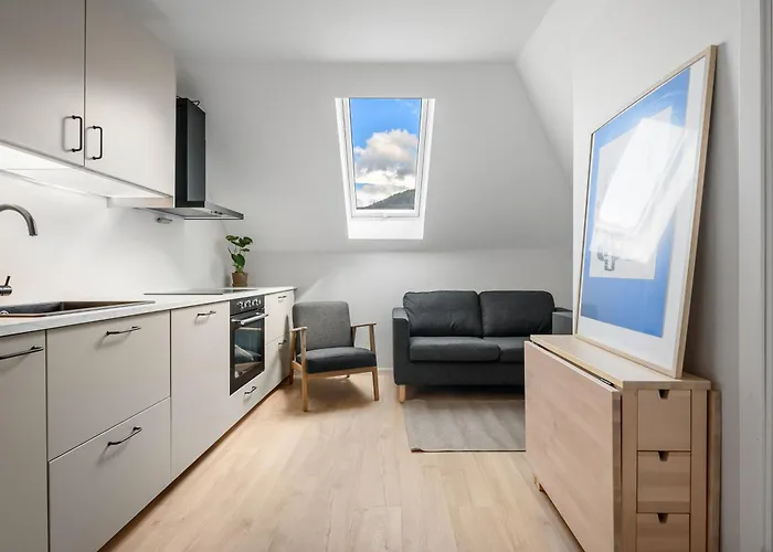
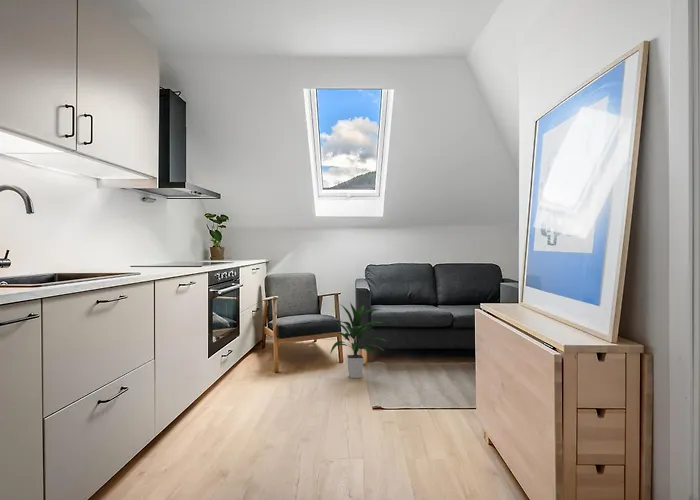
+ indoor plant (356, 338)
